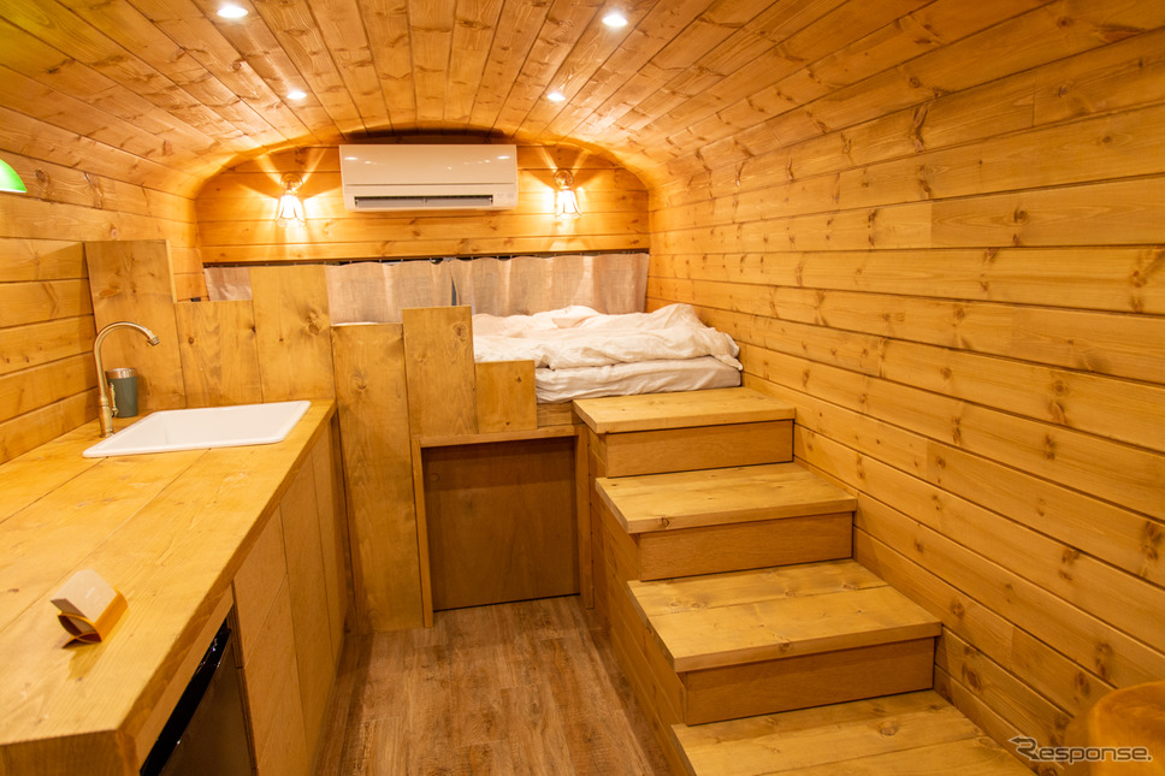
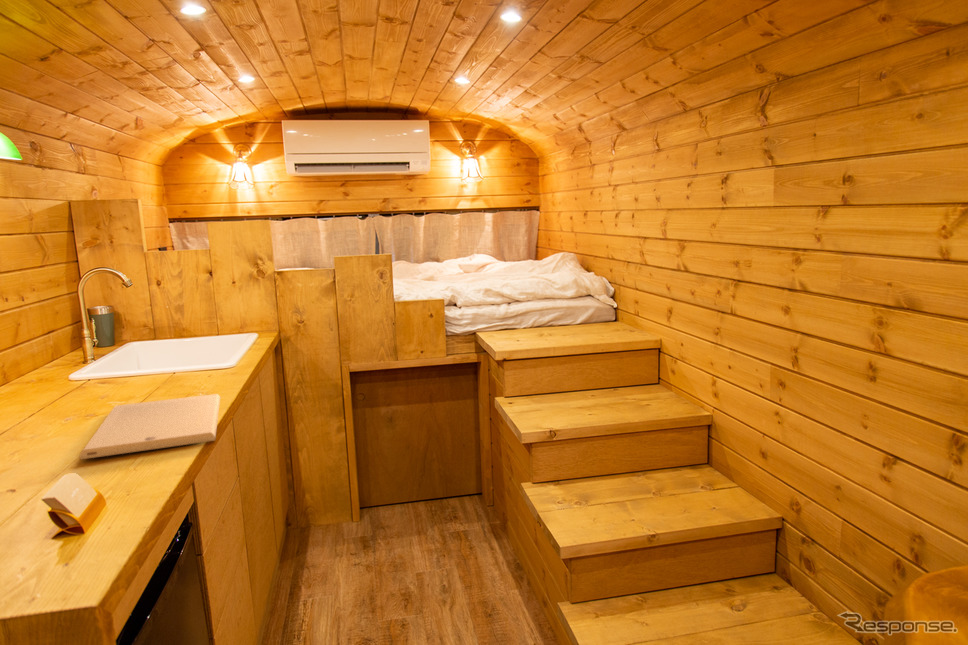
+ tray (159, 421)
